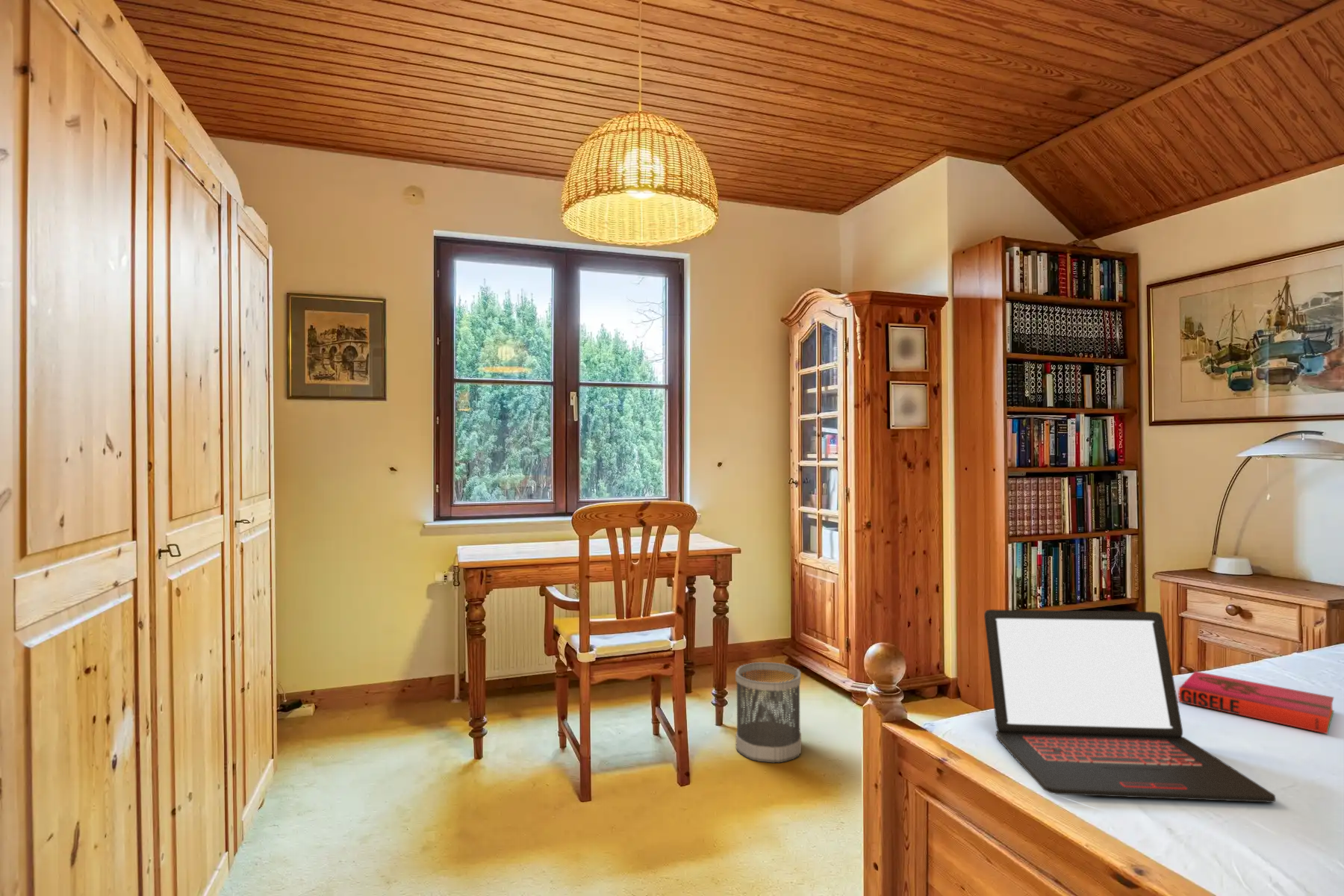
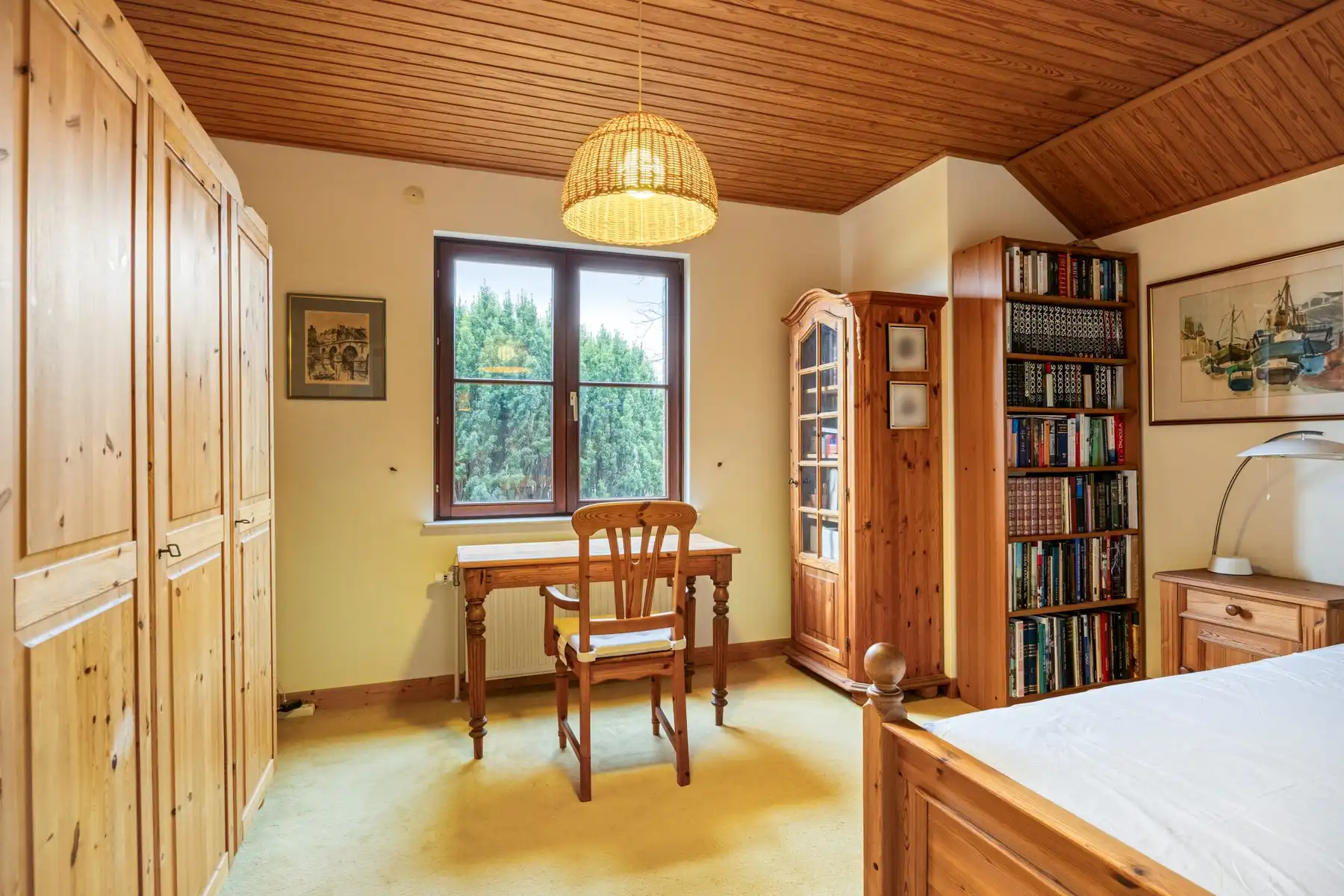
- laptop (1111, 694)
- wastebasket (768, 709)
- hardback book (1254, 699)
